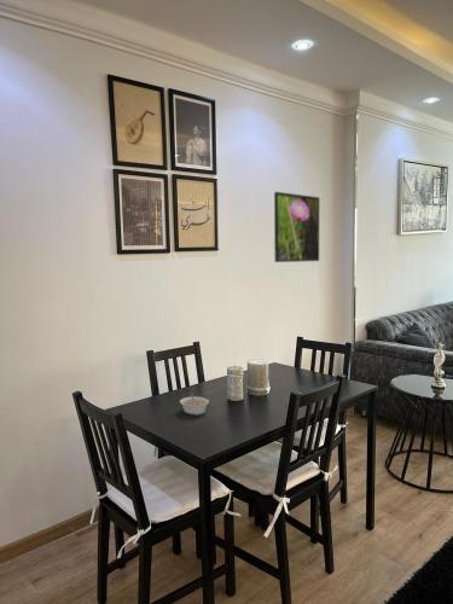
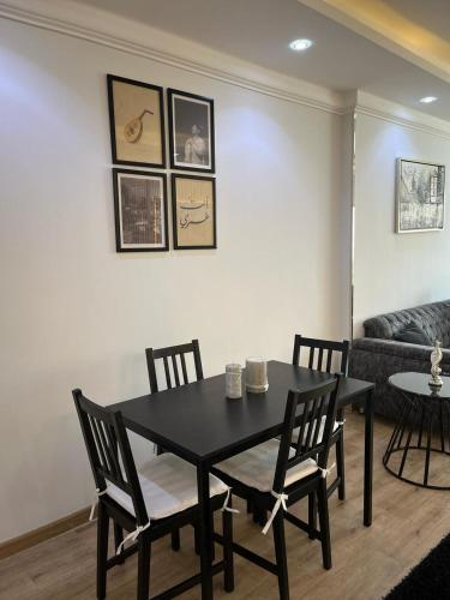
- legume (193, 405)
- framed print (297, 228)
